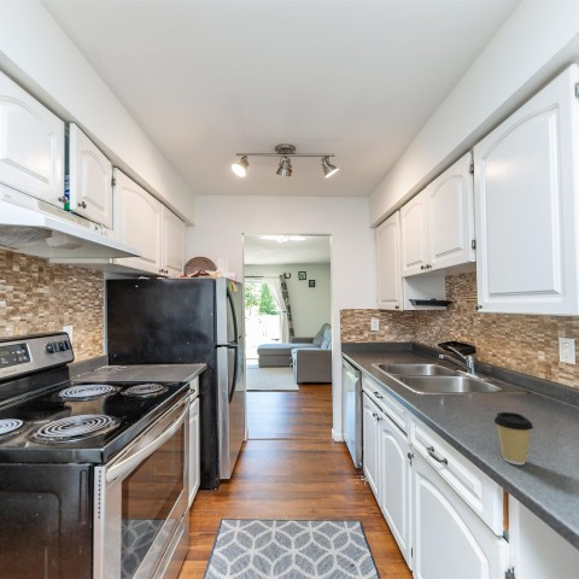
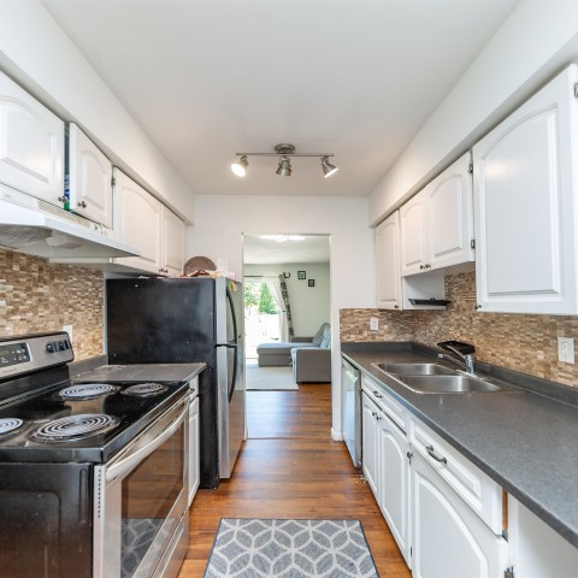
- coffee cup (513, 438)
